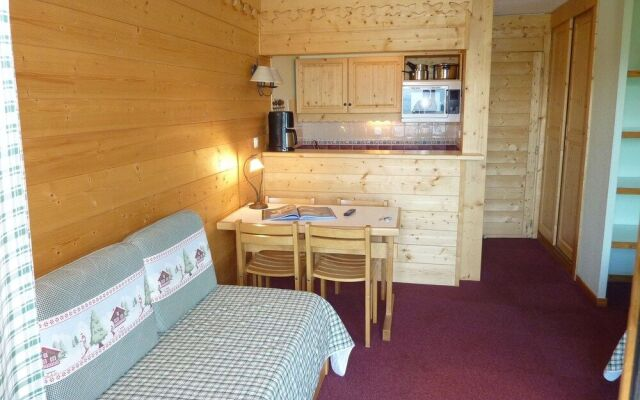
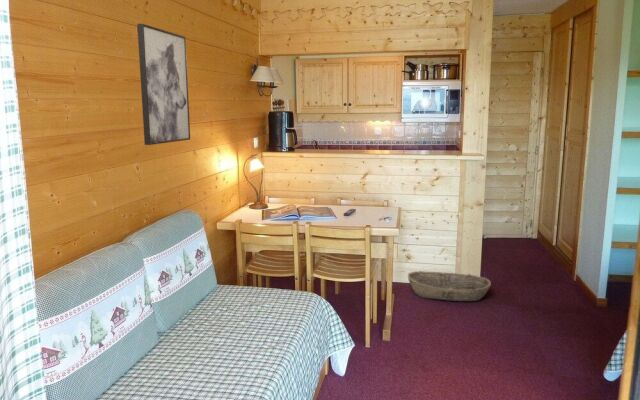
+ wall art (166, 87)
+ basket (448, 286)
